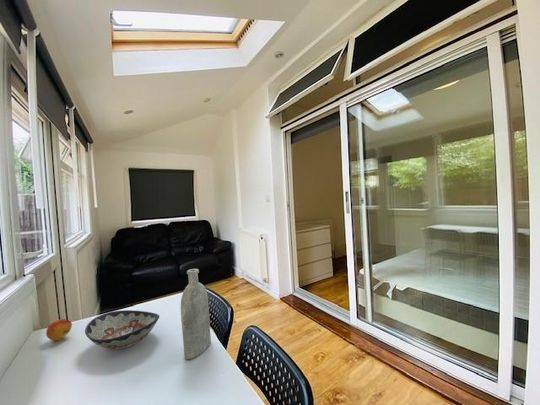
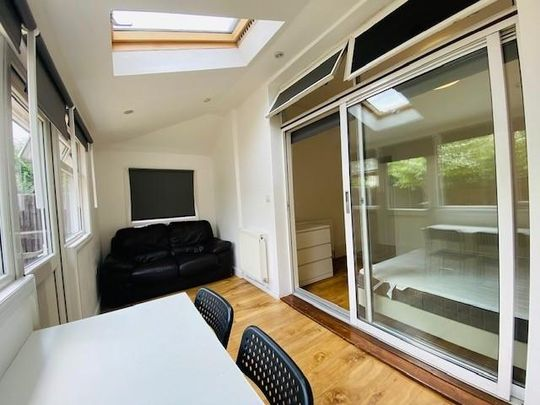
- decorative bowl (124, 331)
- bottle (195, 309)
- fruit (58, 329)
